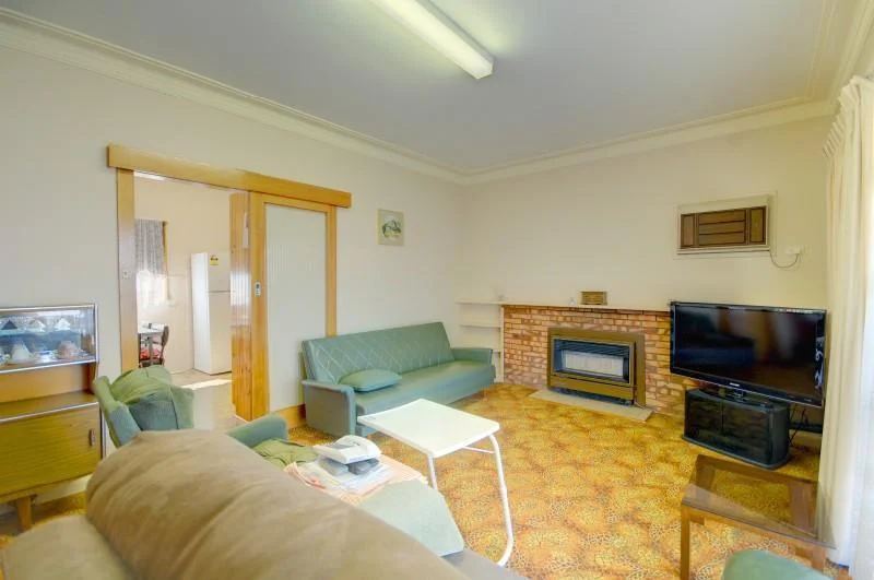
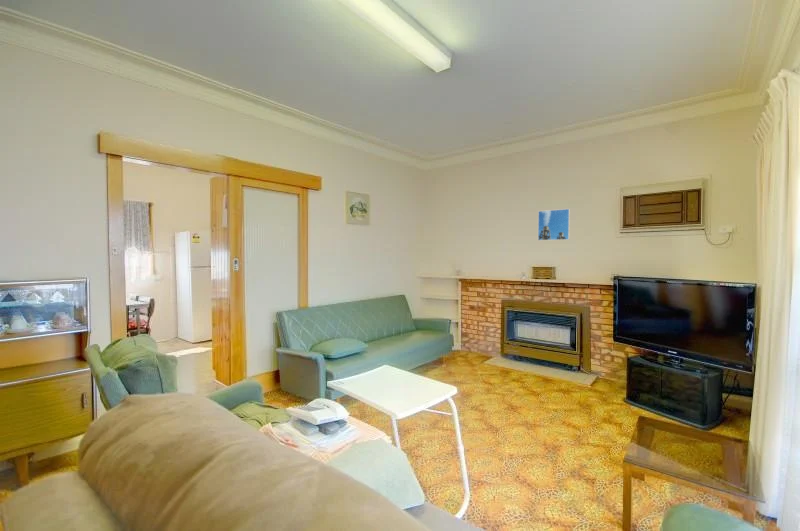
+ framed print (553, 225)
